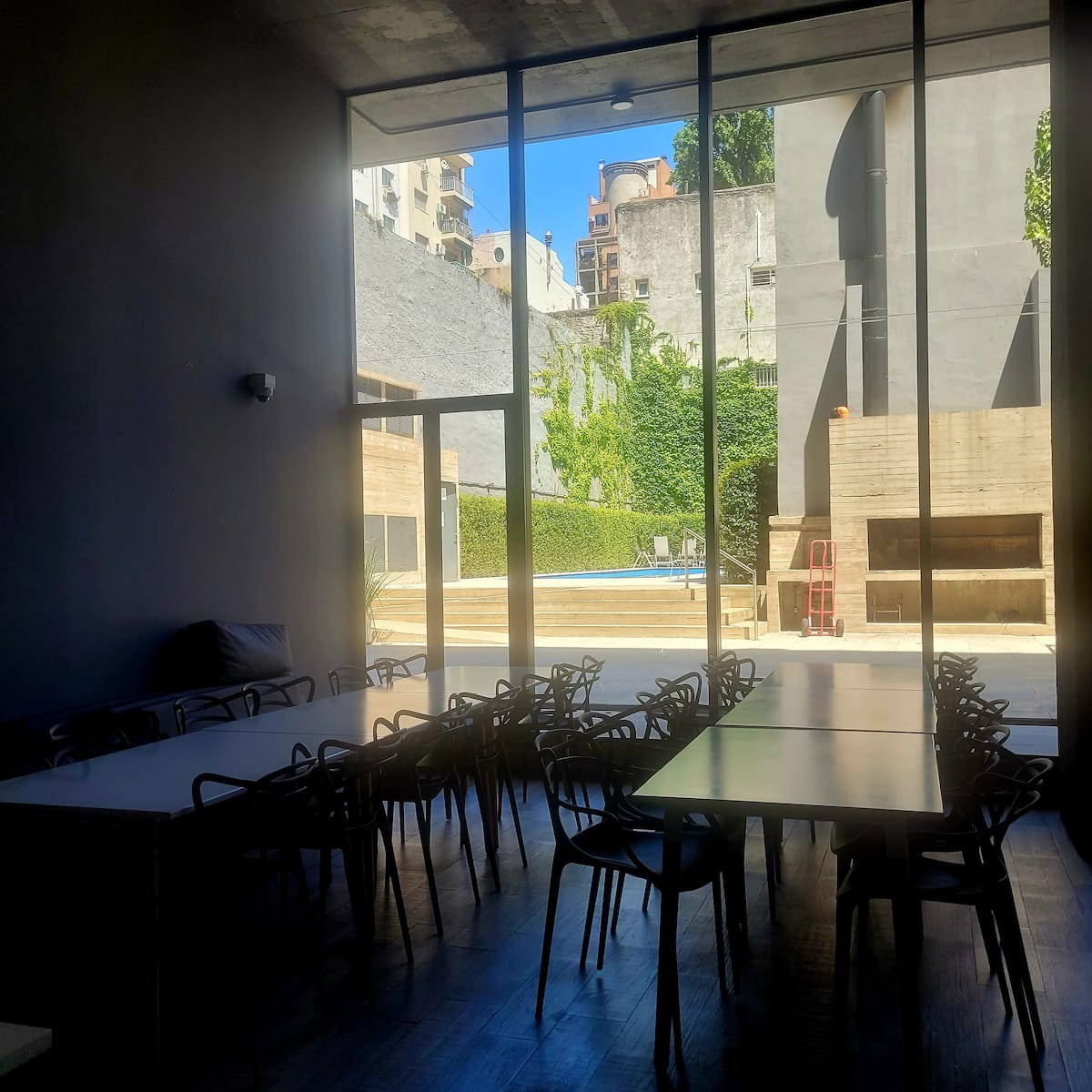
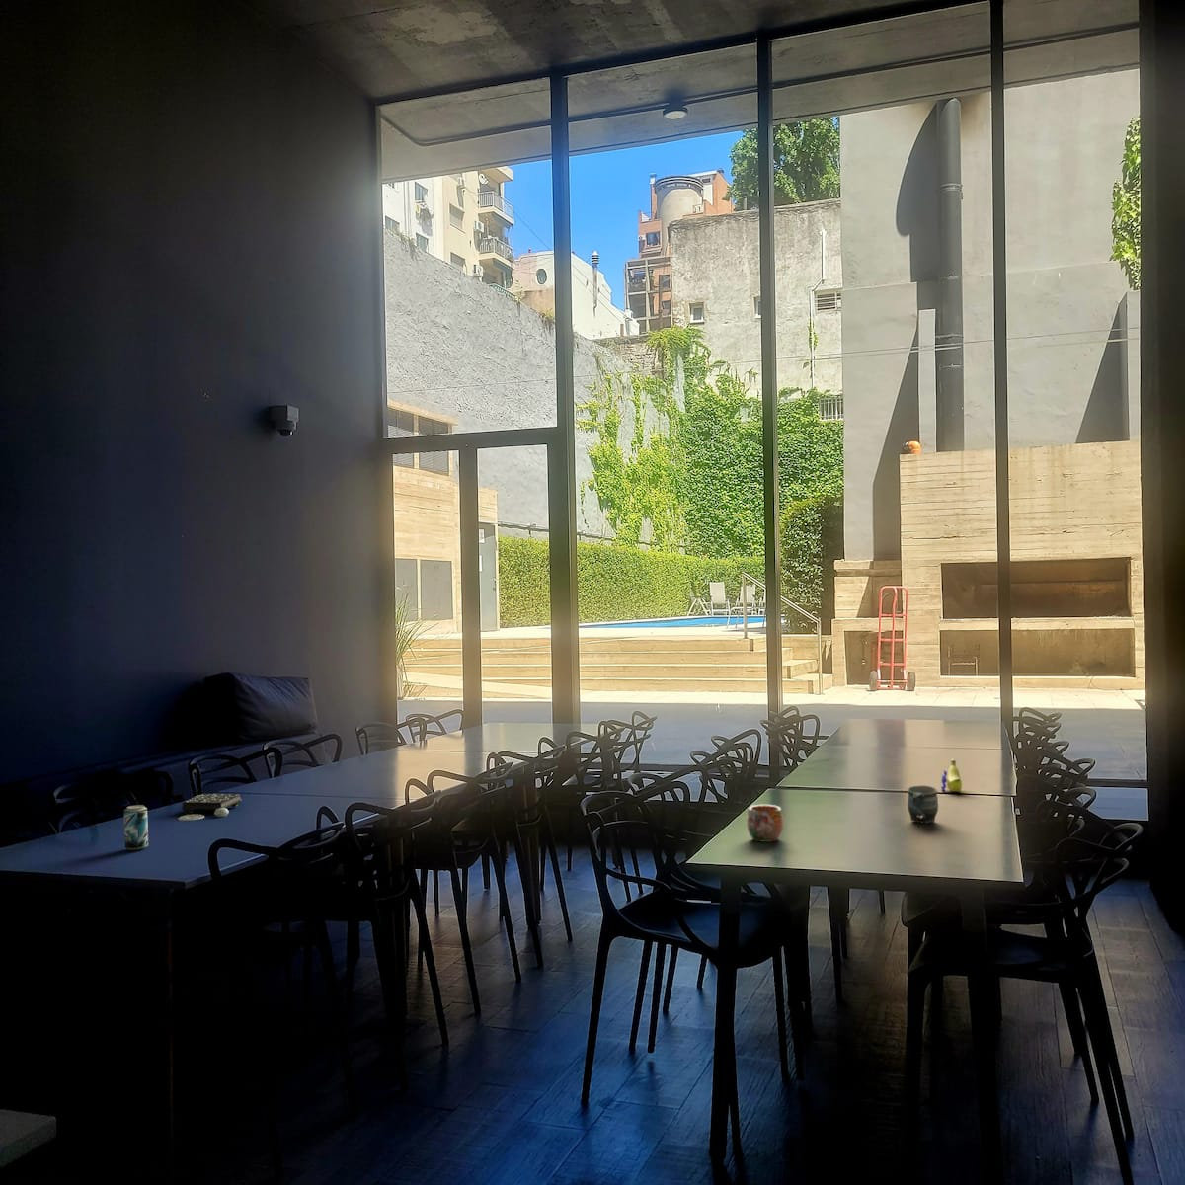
+ board game (212, 803)
+ beer can (136, 828)
+ mug (922, 805)
+ mug (764, 824)
+ banana (951, 776)
